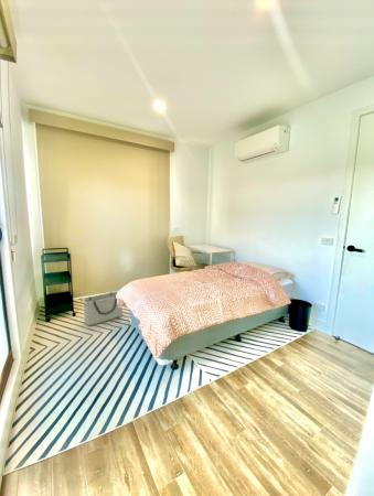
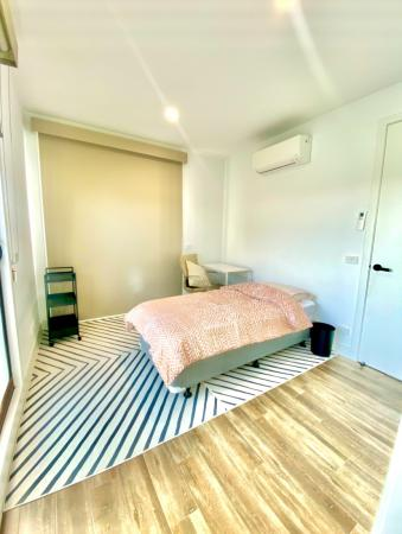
- storage bin (104, 308)
